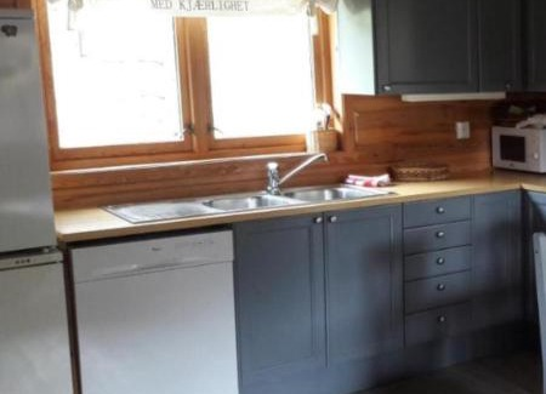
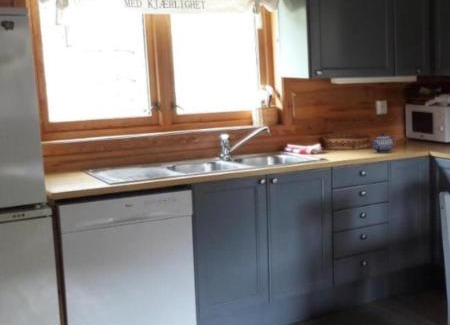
+ teapot (383, 142)
